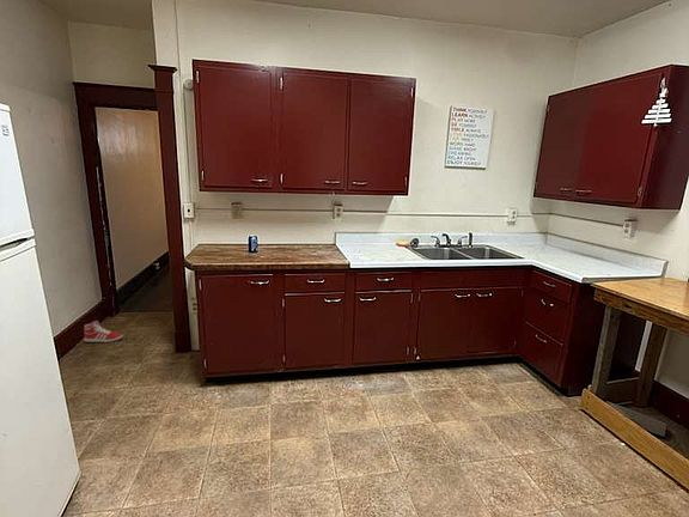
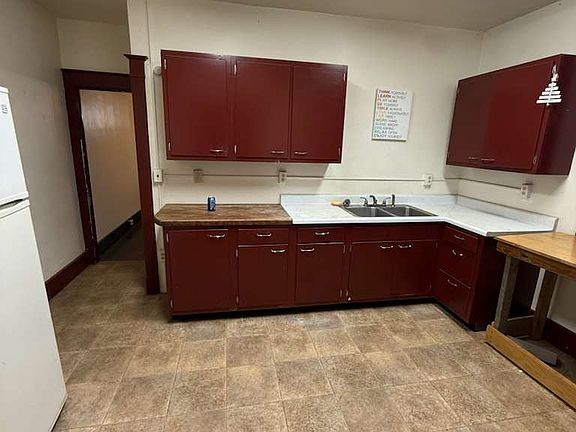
- sneaker (102, 330)
